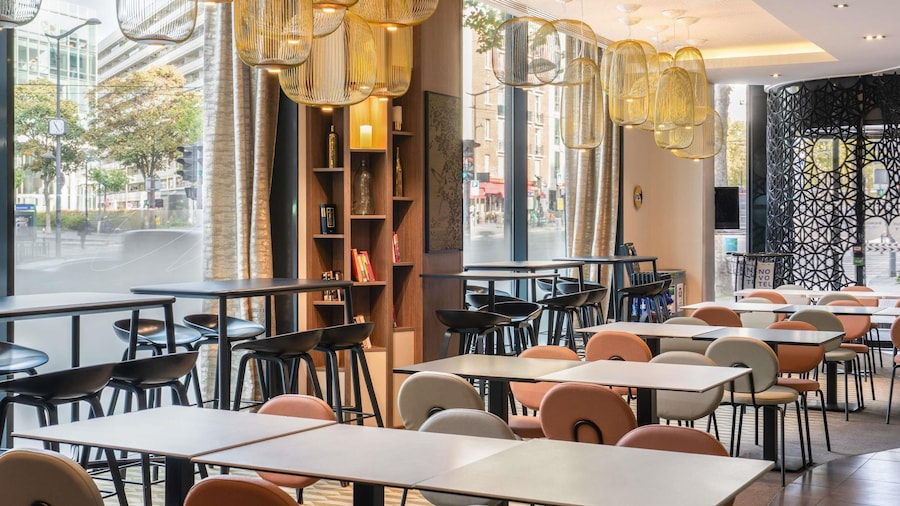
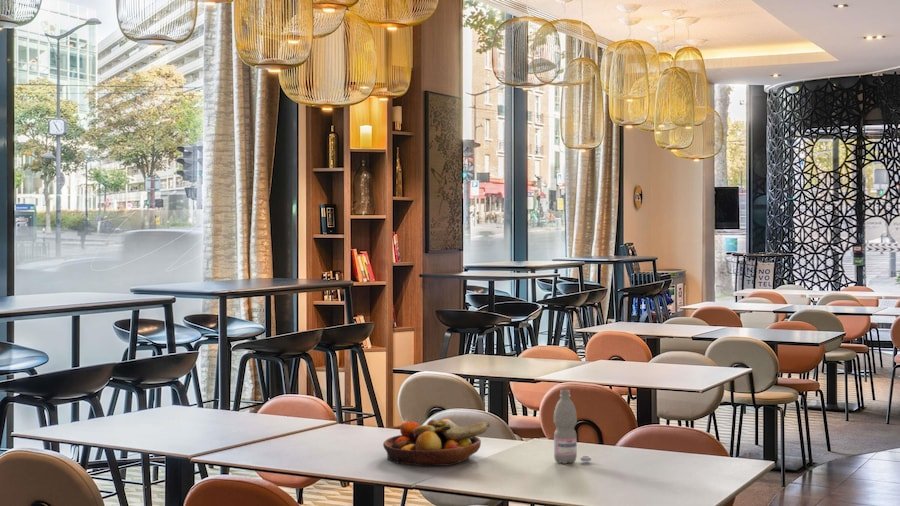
+ water bottle (572, 425)
+ fruit bowl (433, 436)
